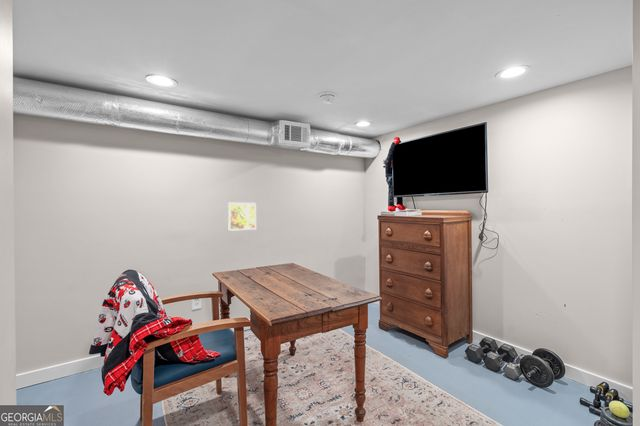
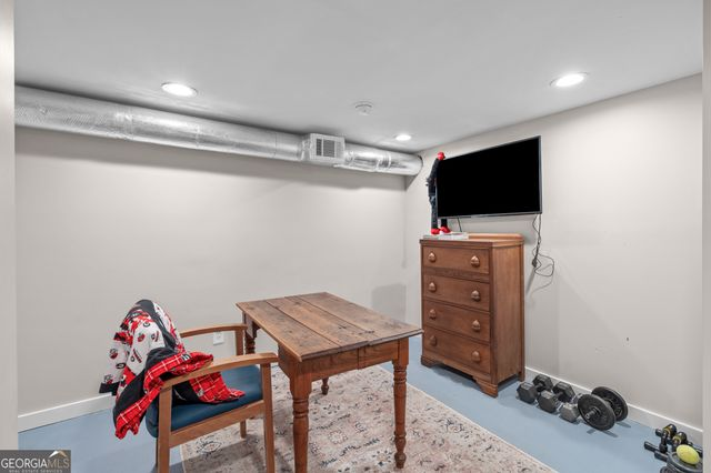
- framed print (242, 216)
